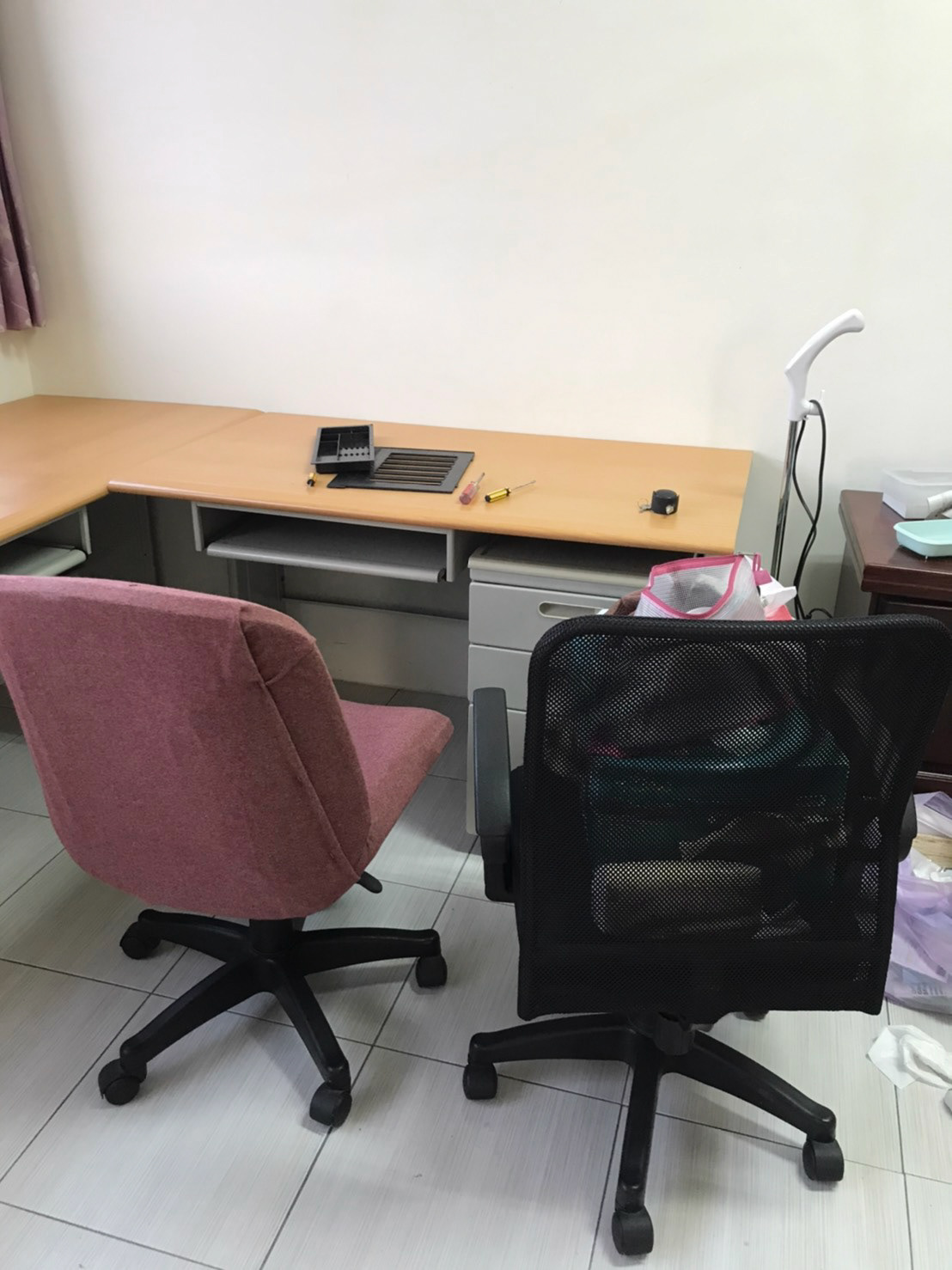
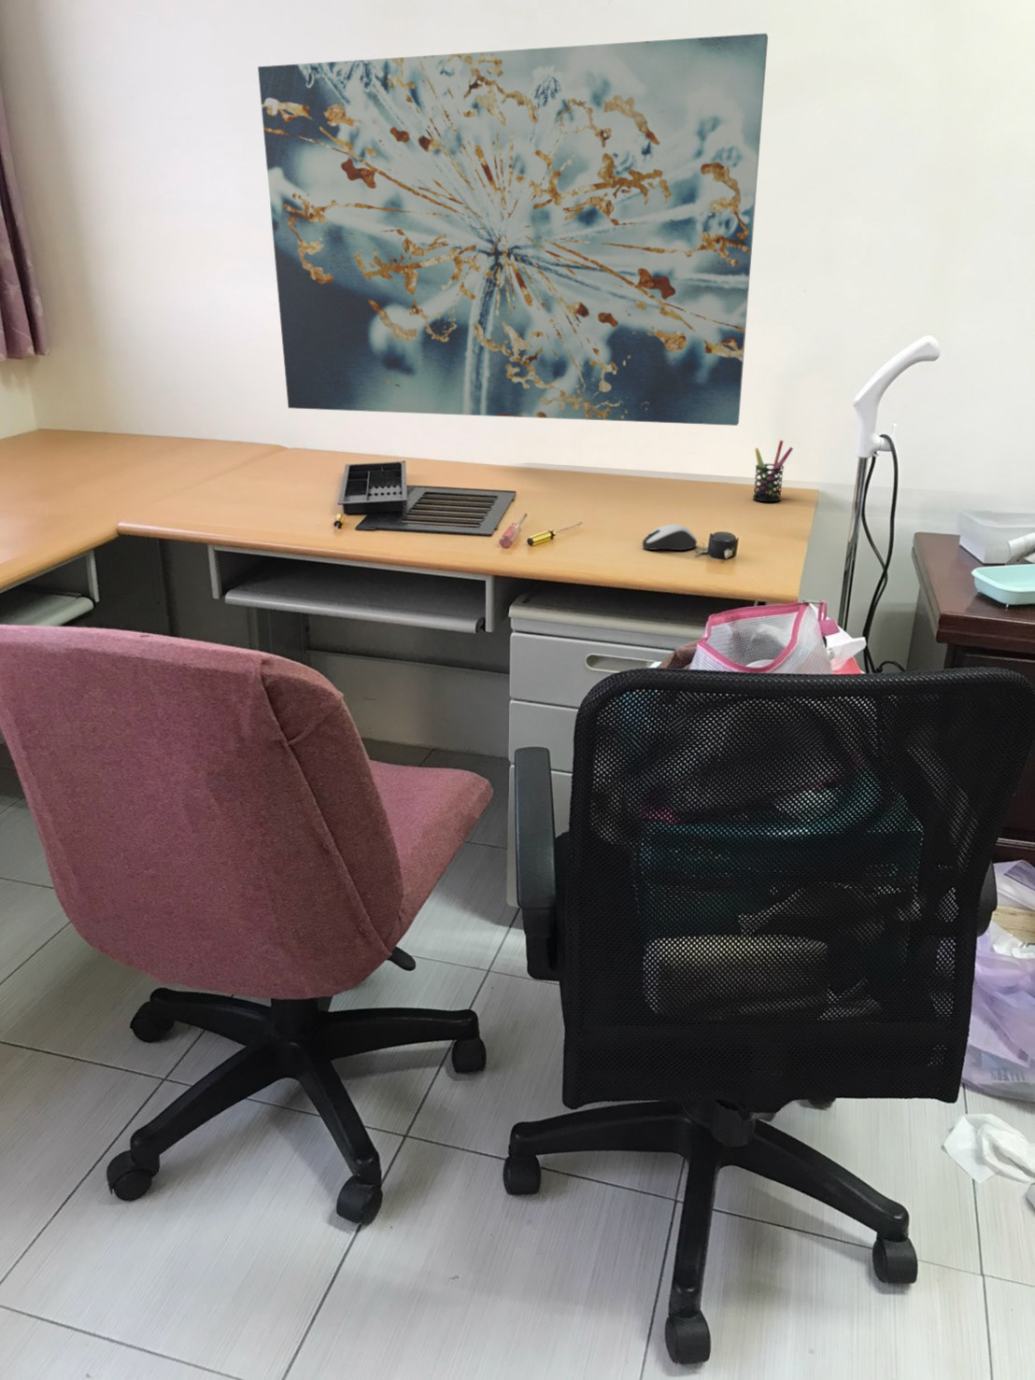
+ computer mouse (670, 536)
+ pen holder (768, 469)
+ wall art (498, 244)
